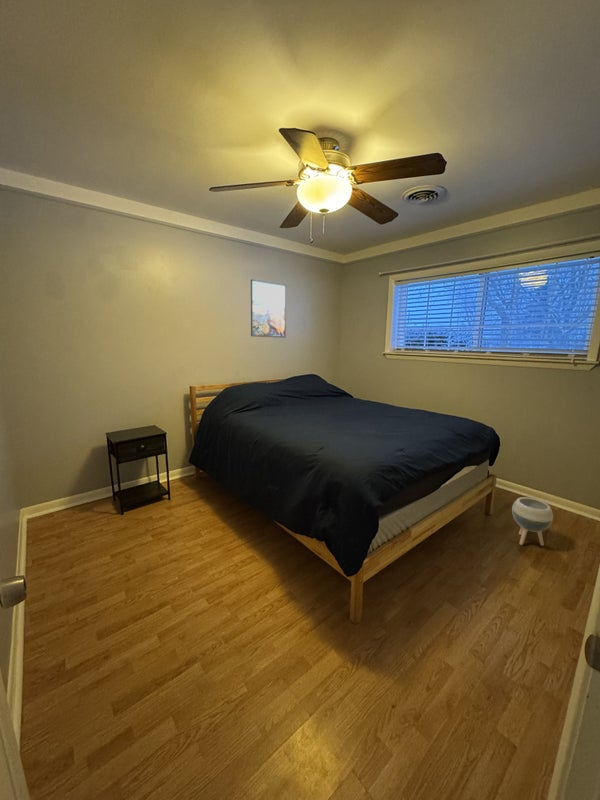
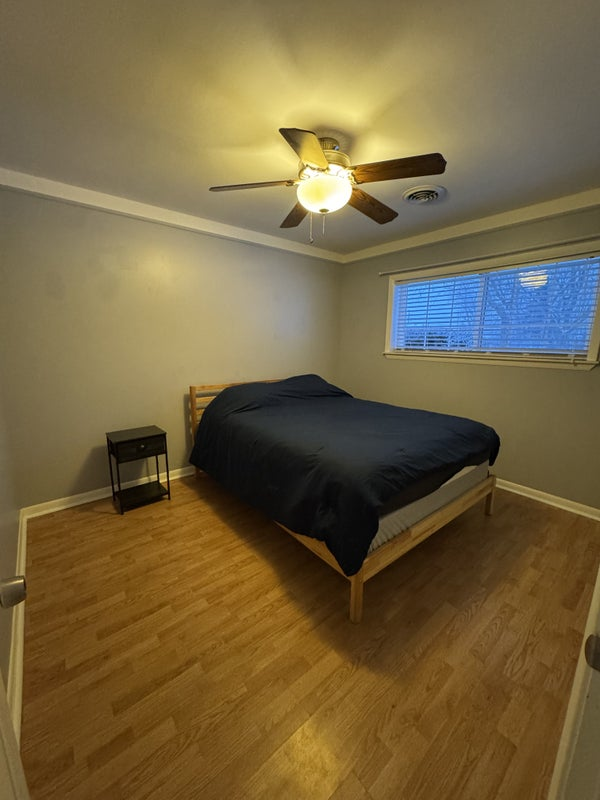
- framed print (269, 310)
- planter (530, 522)
